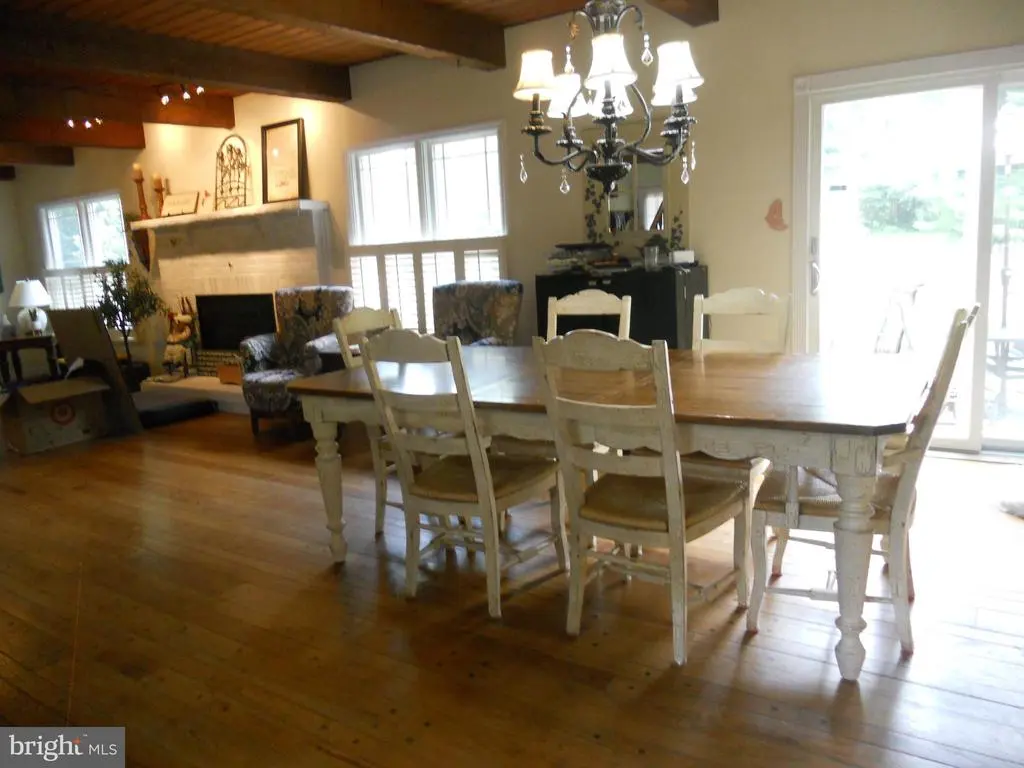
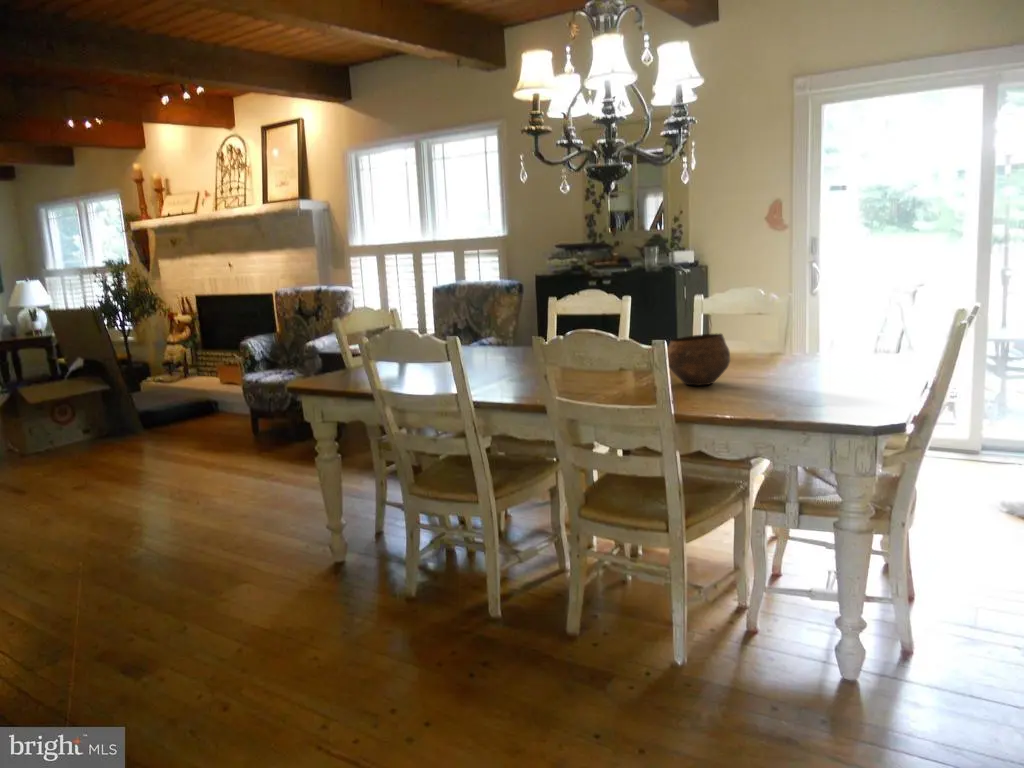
+ bowl (698, 359)
